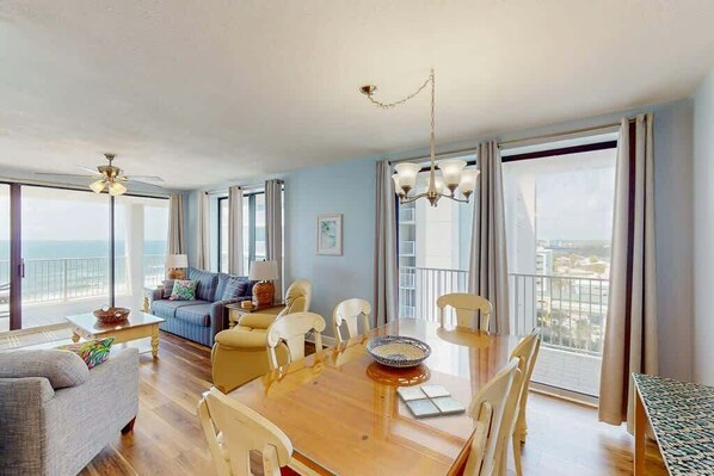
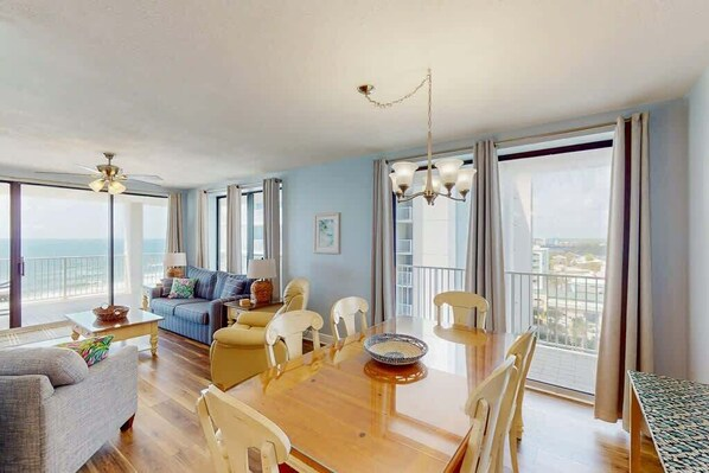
- drink coaster (429, 400)
